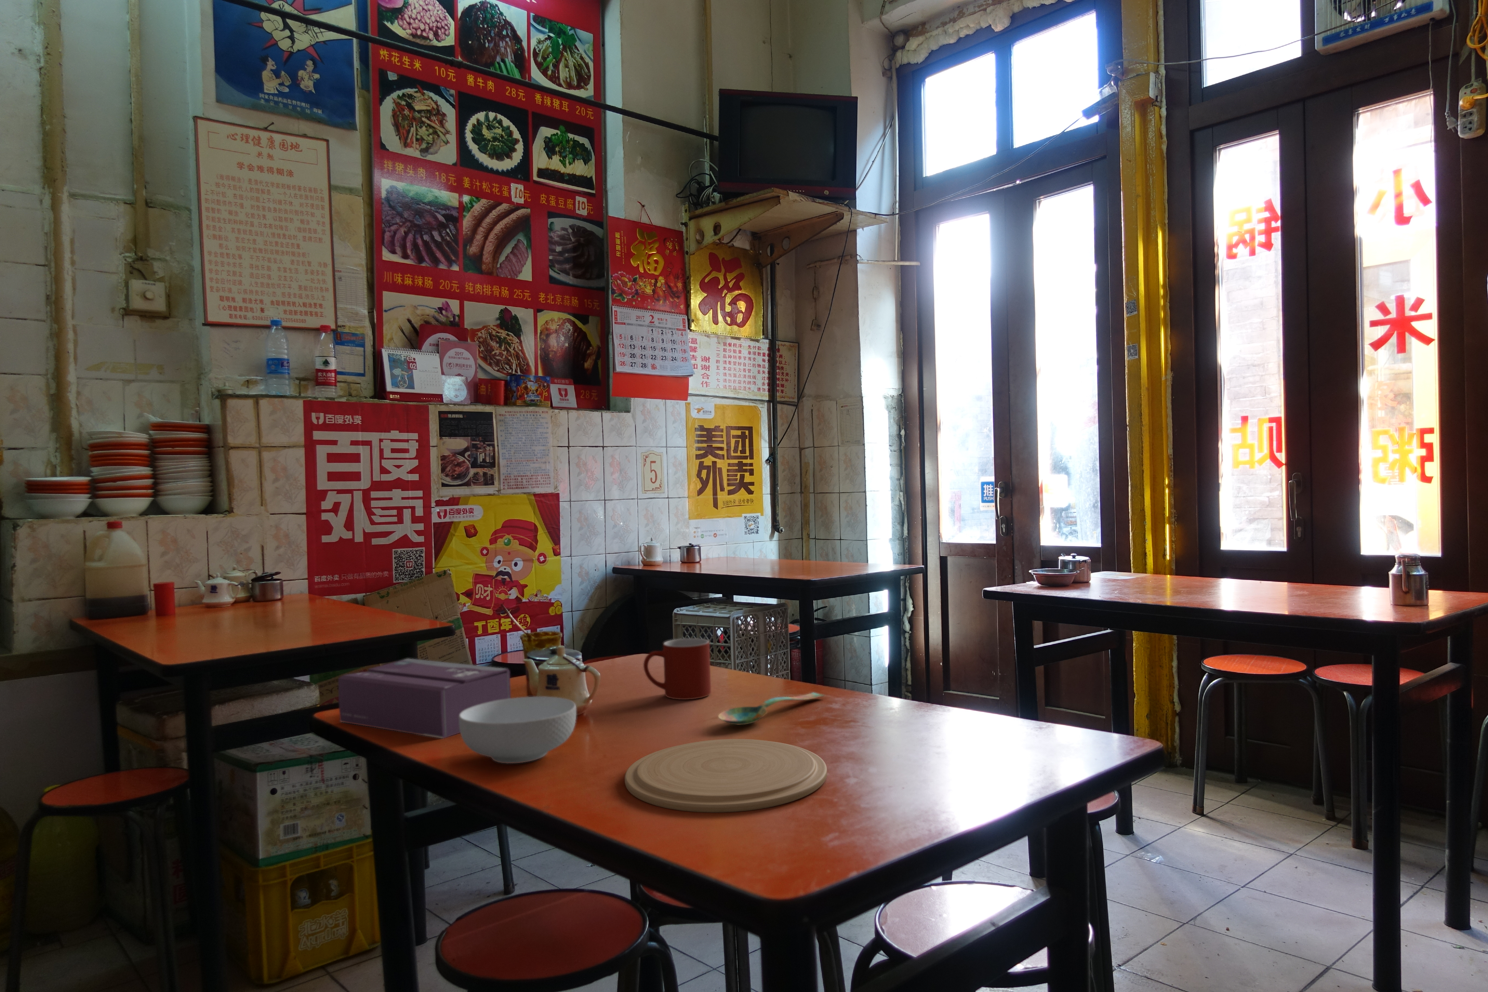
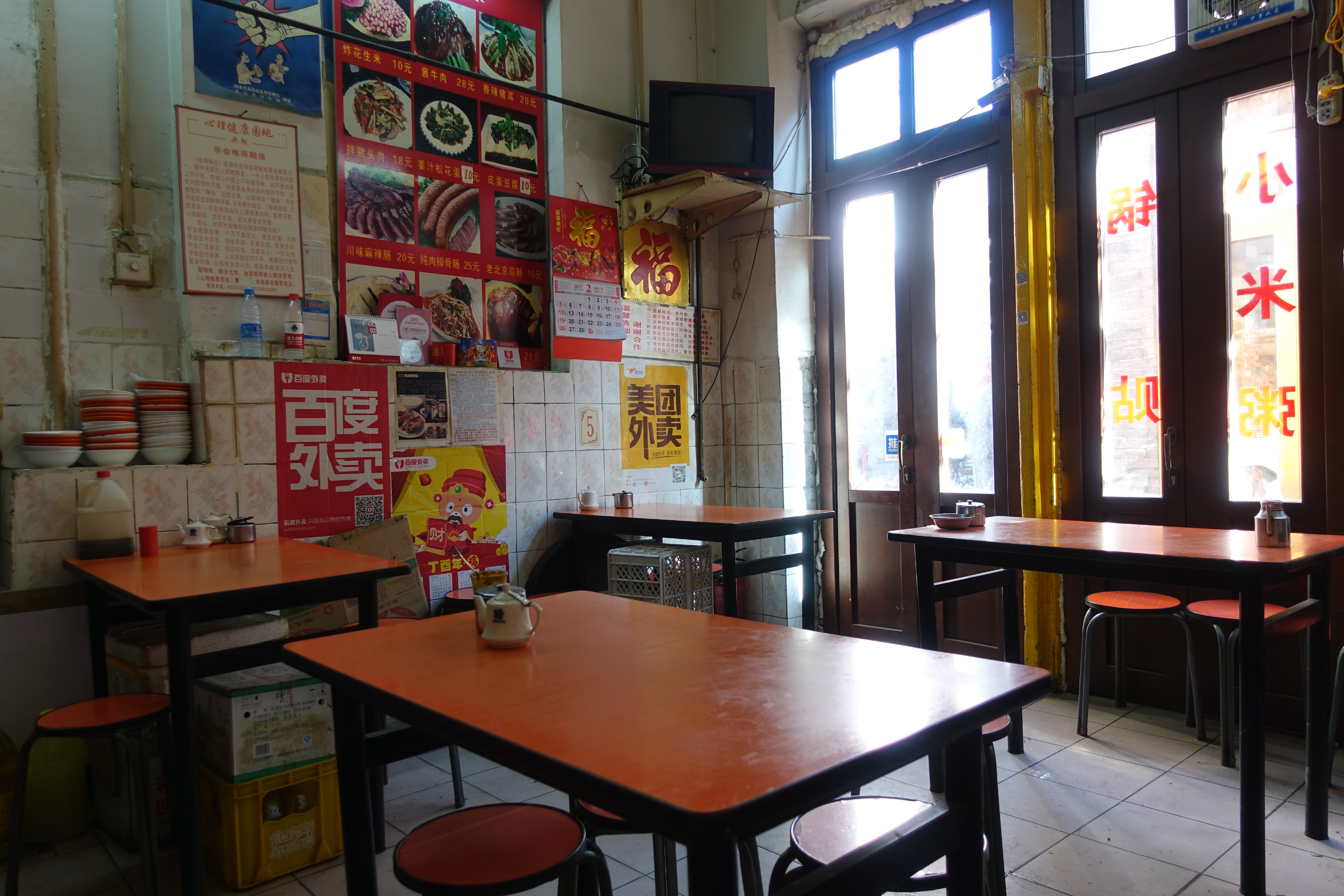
- cereal bowl (519, 732)
- spoon (774, 703)
- mug (678, 670)
- plate (726, 771)
- tissue box (425, 695)
